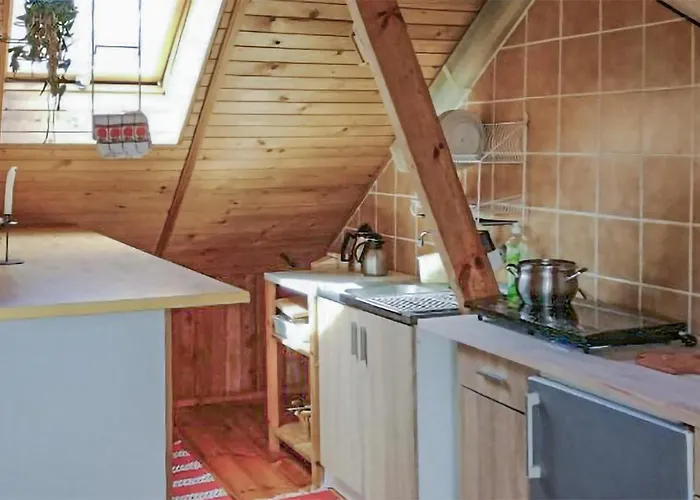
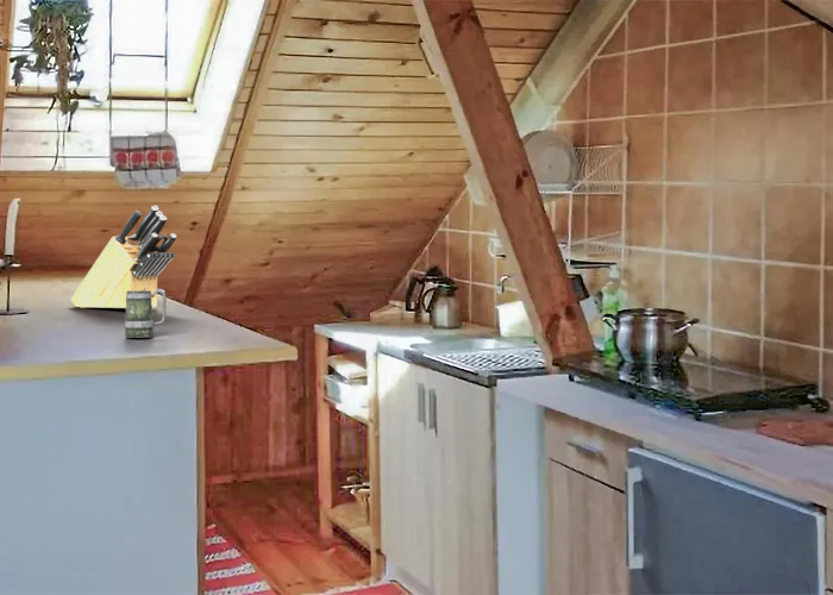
+ knife block (124, 257)
+ mug (145, 313)
